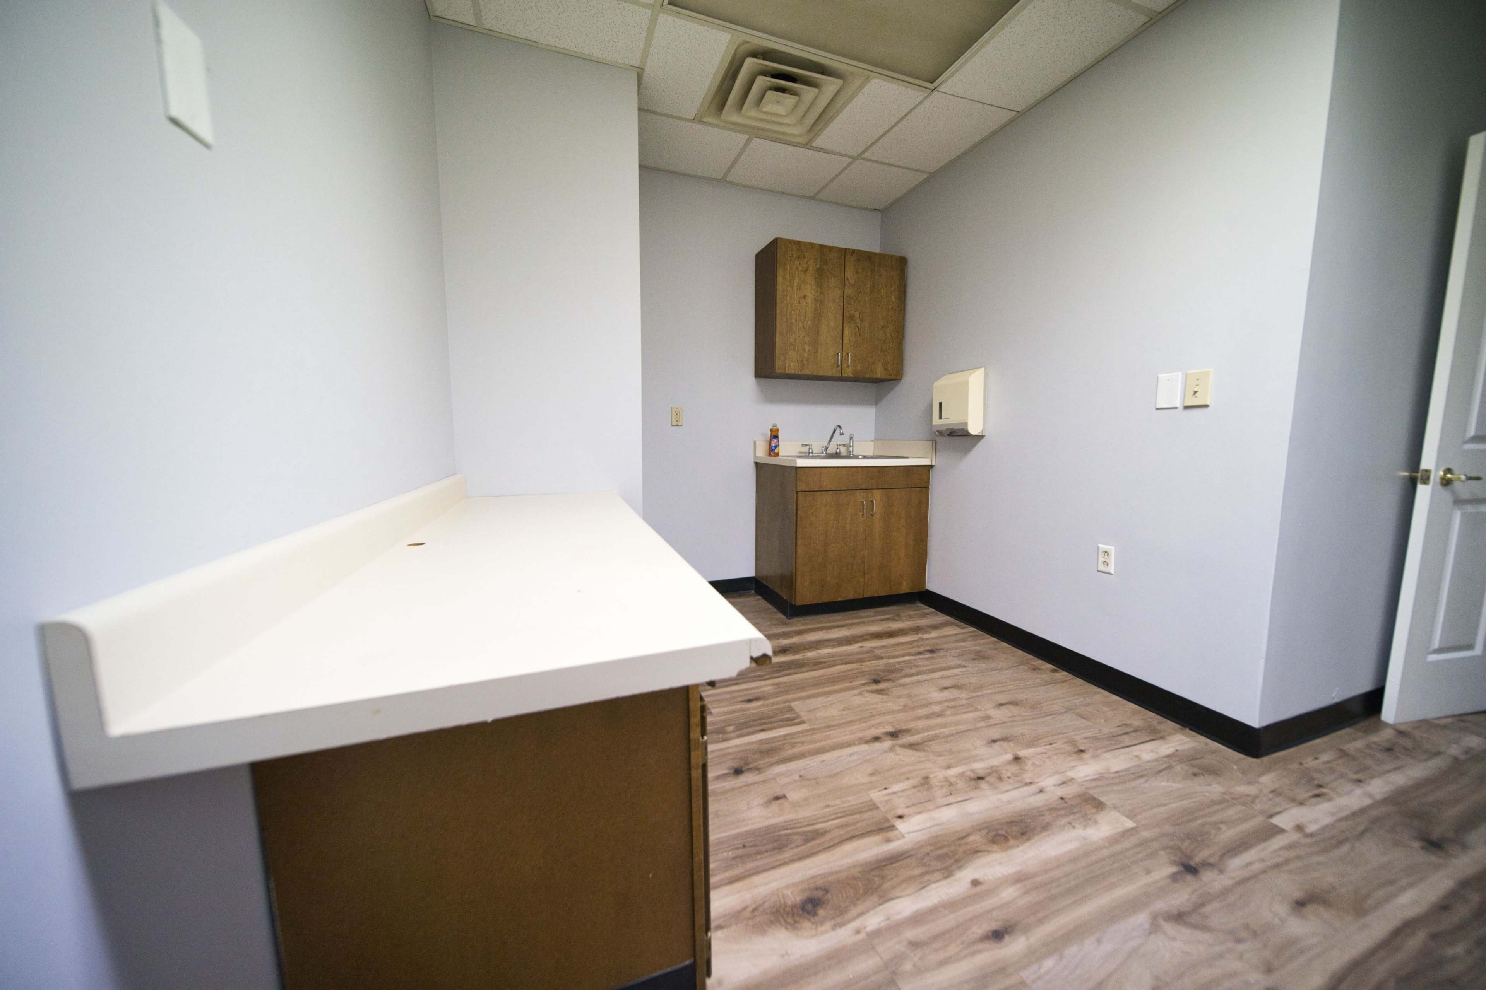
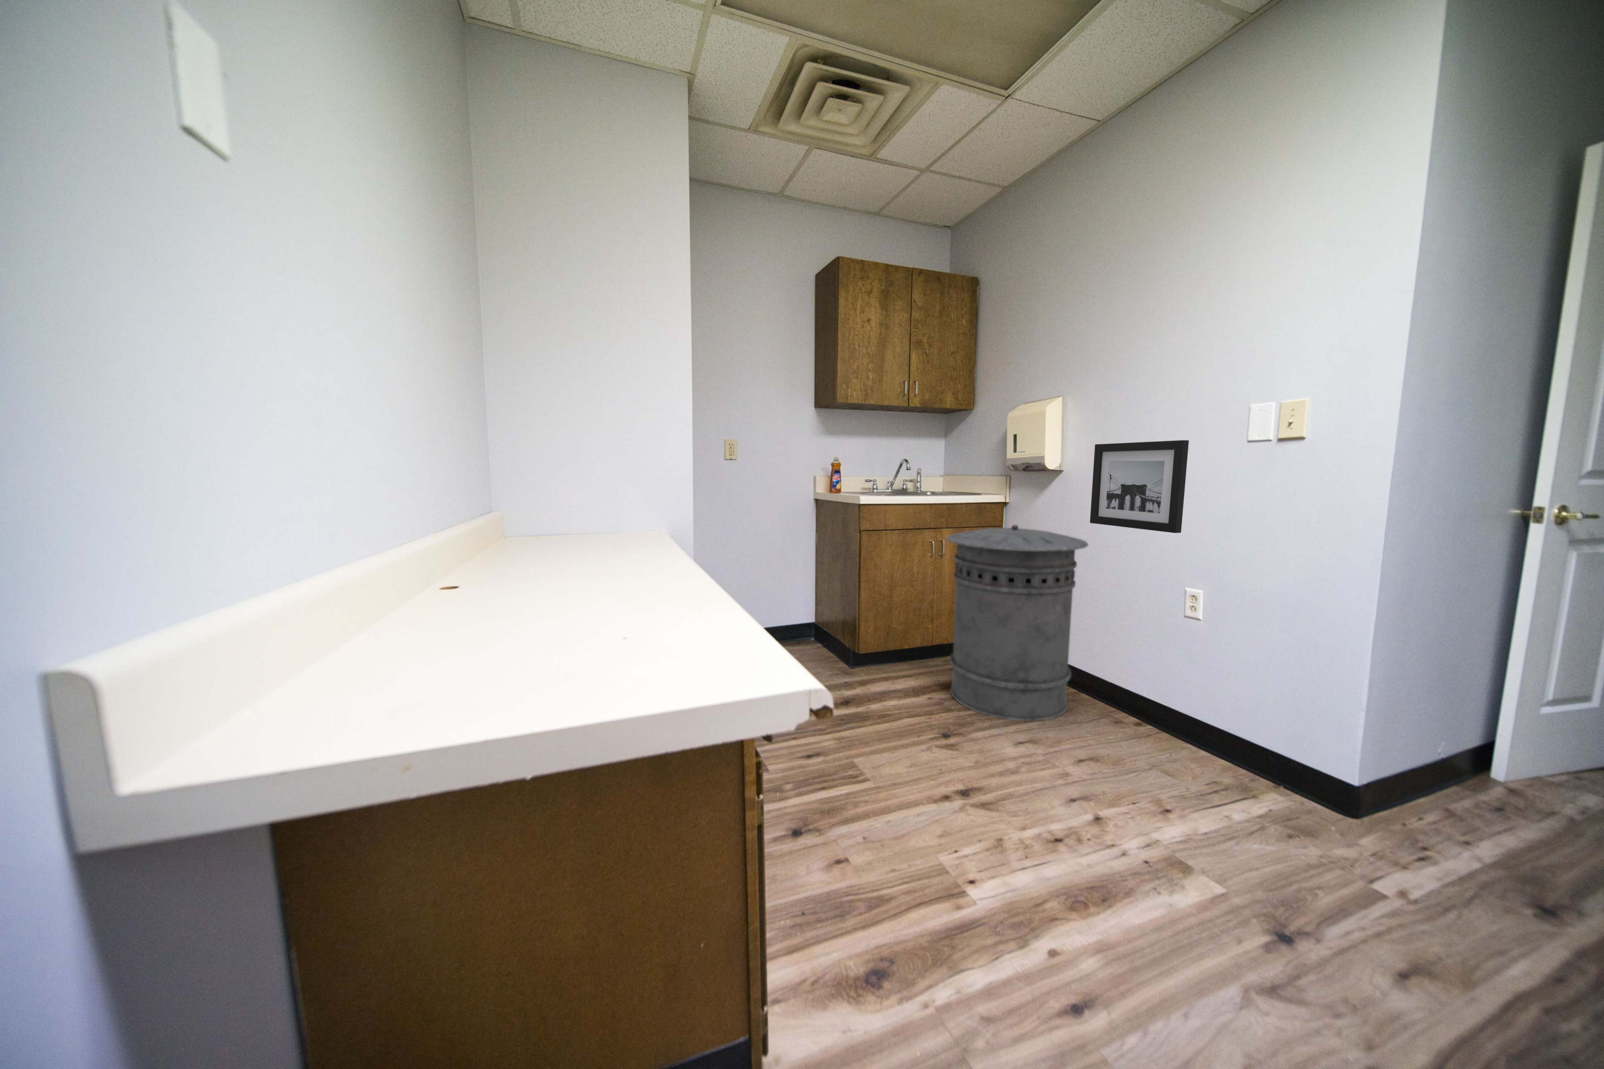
+ trash can (1011, 612)
+ wall art (1135, 486)
